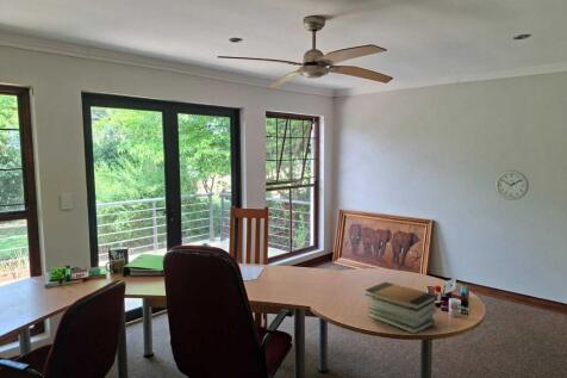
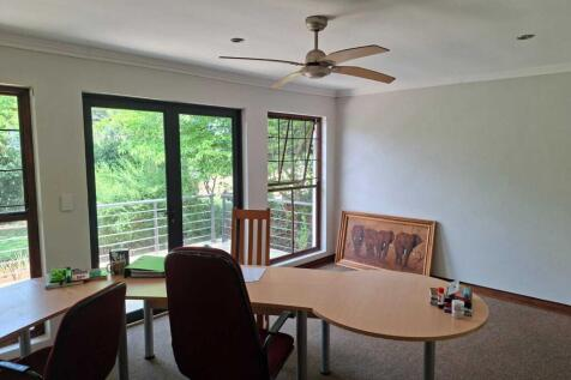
- wall clock (511, 185)
- book stack (400, 306)
